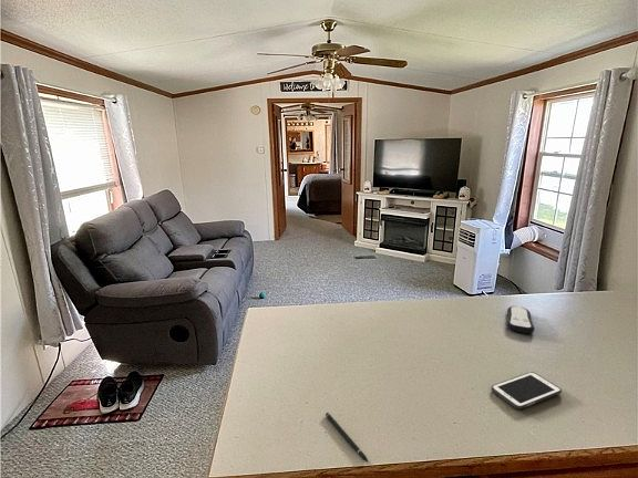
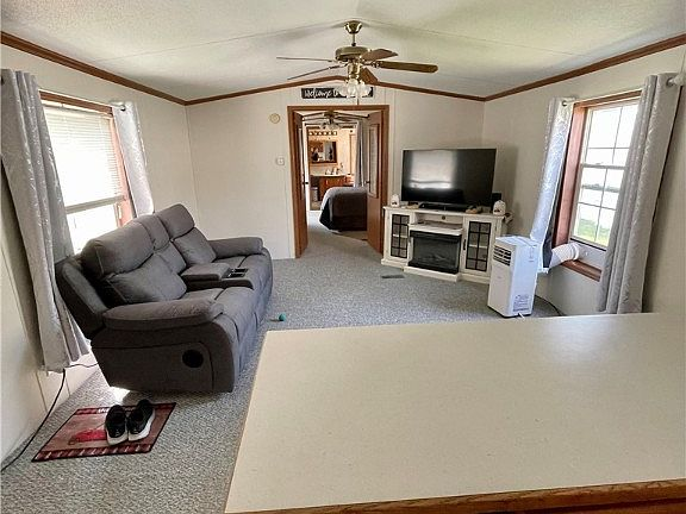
- pen (346, 436)
- cell phone (525, 389)
- remote control (518, 318)
